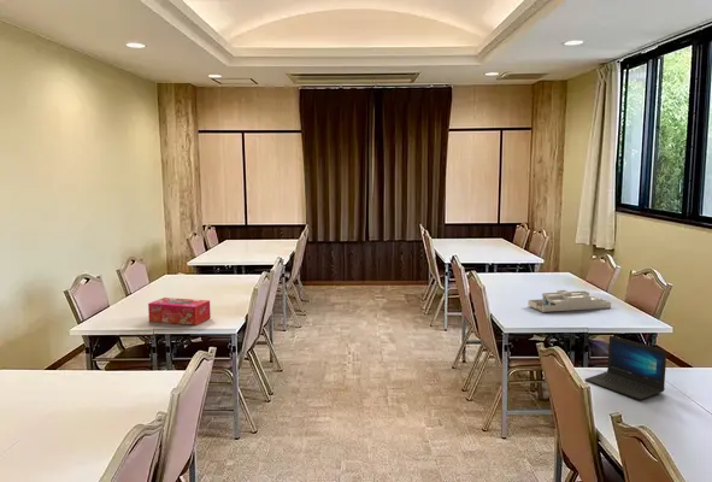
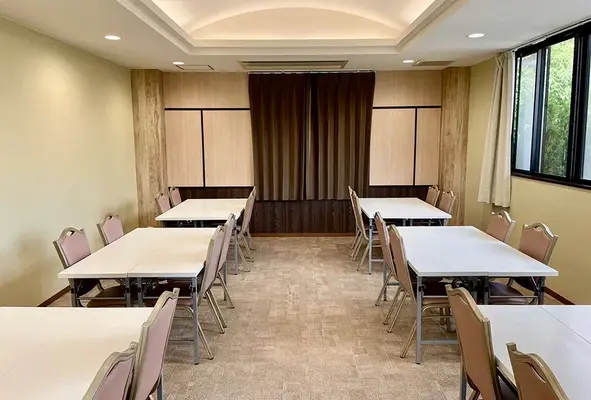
- tissue box (180, 310)
- laptop (624, 365)
- desk organizer (569, 299)
